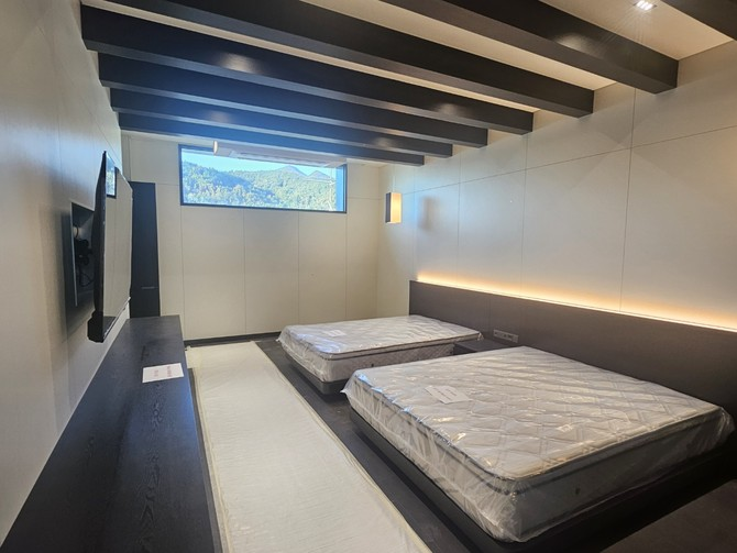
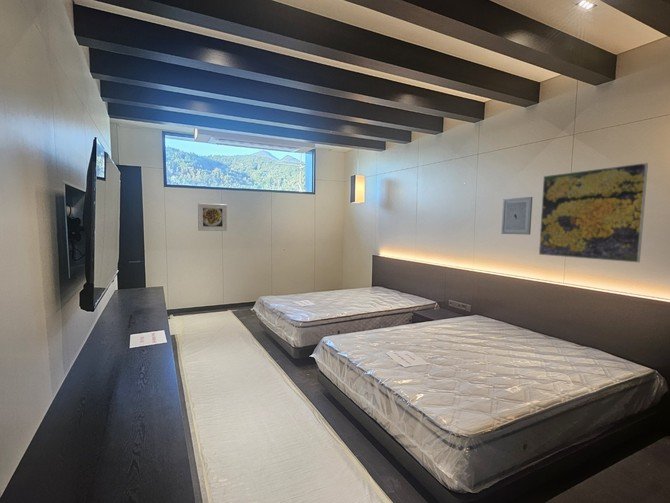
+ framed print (586, 214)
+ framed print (212, 217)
+ wall art (516, 216)
